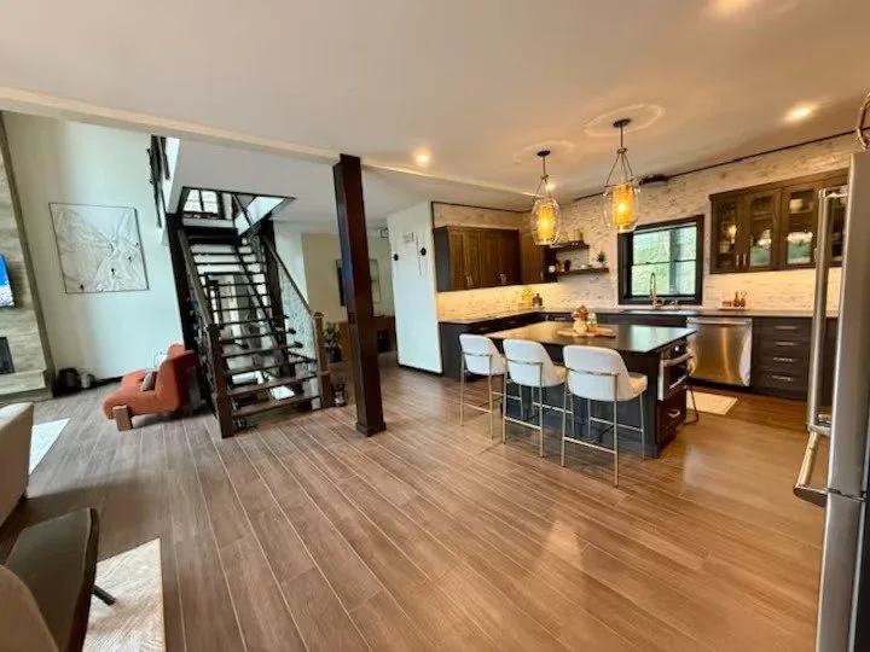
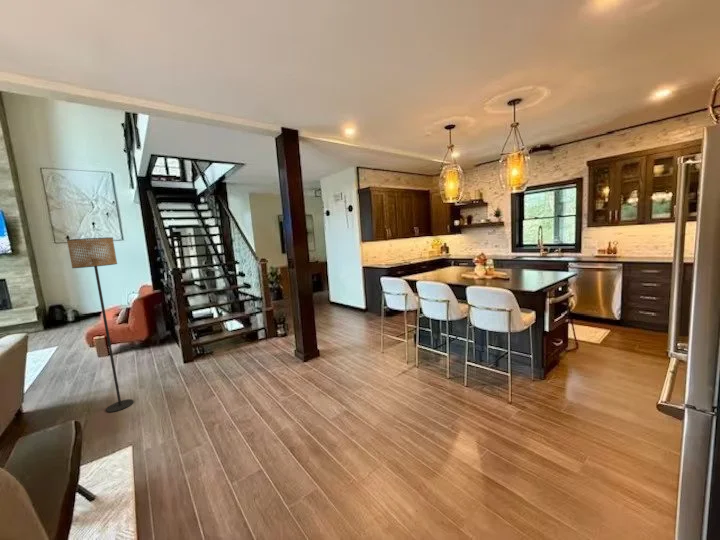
+ floor lamp (106, 325)
